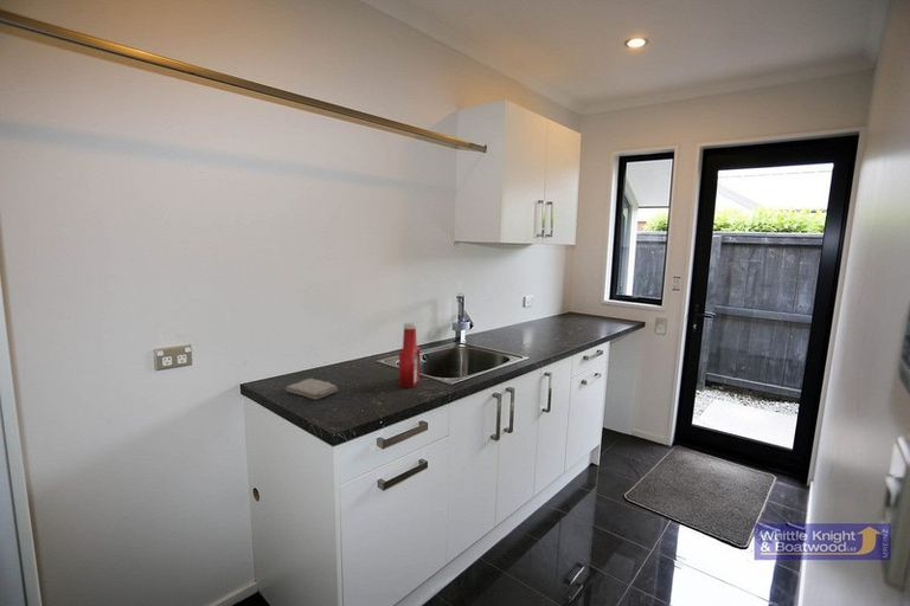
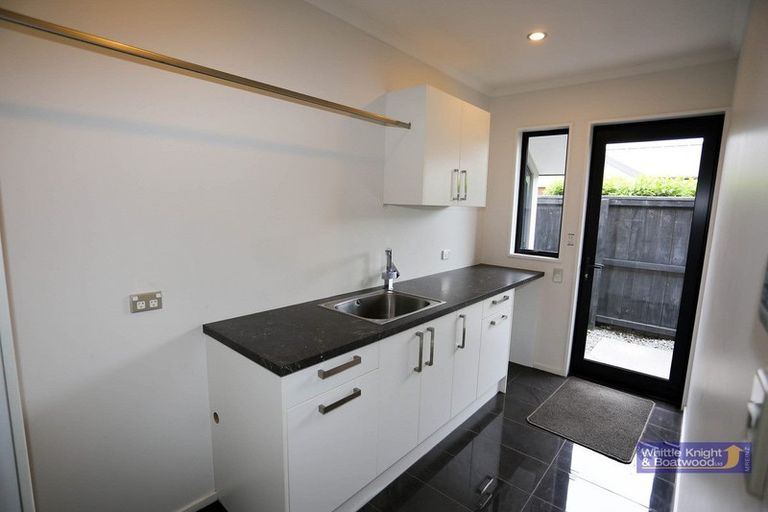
- soap bottle (409, 353)
- washcloth (312, 387)
